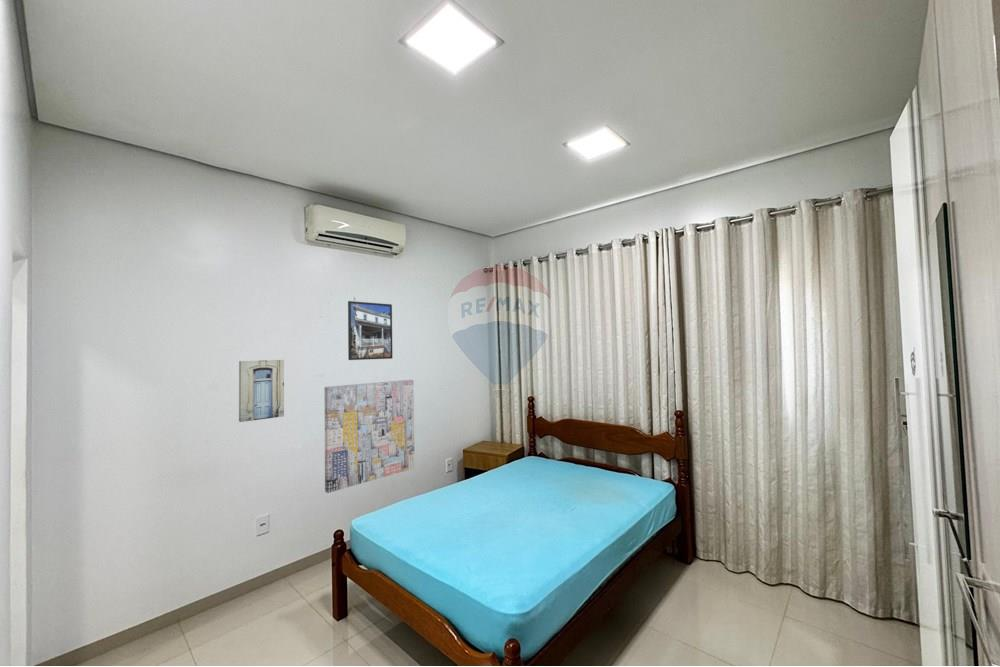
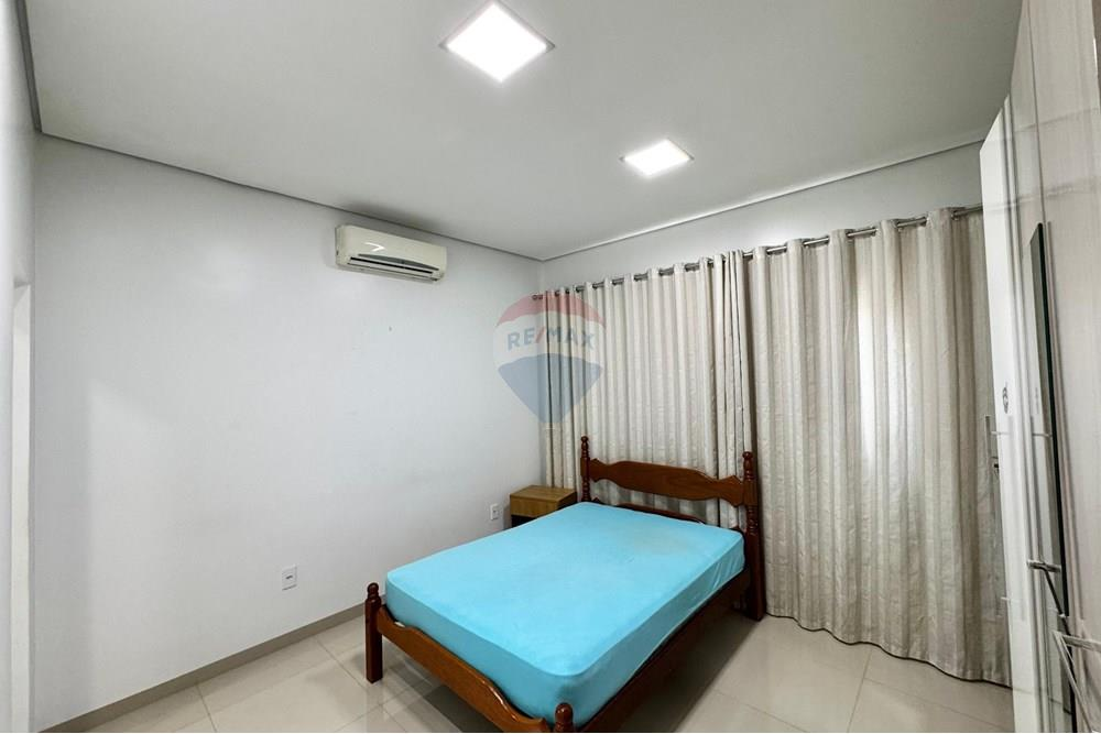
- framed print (371, 331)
- wall art (373, 430)
- wall art (262, 389)
